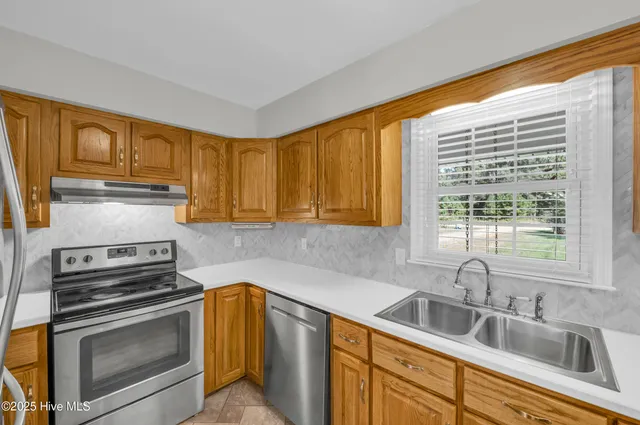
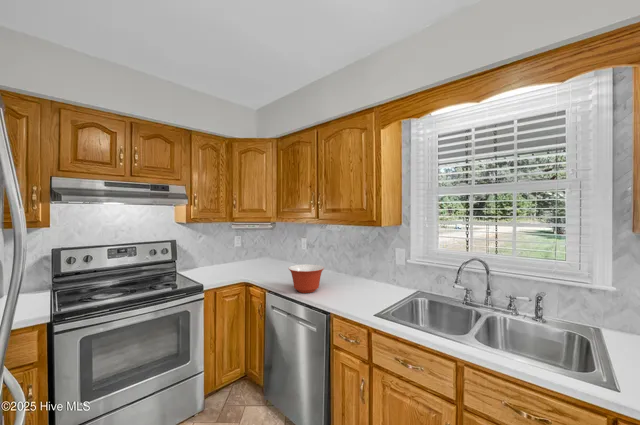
+ mixing bowl (306, 279)
